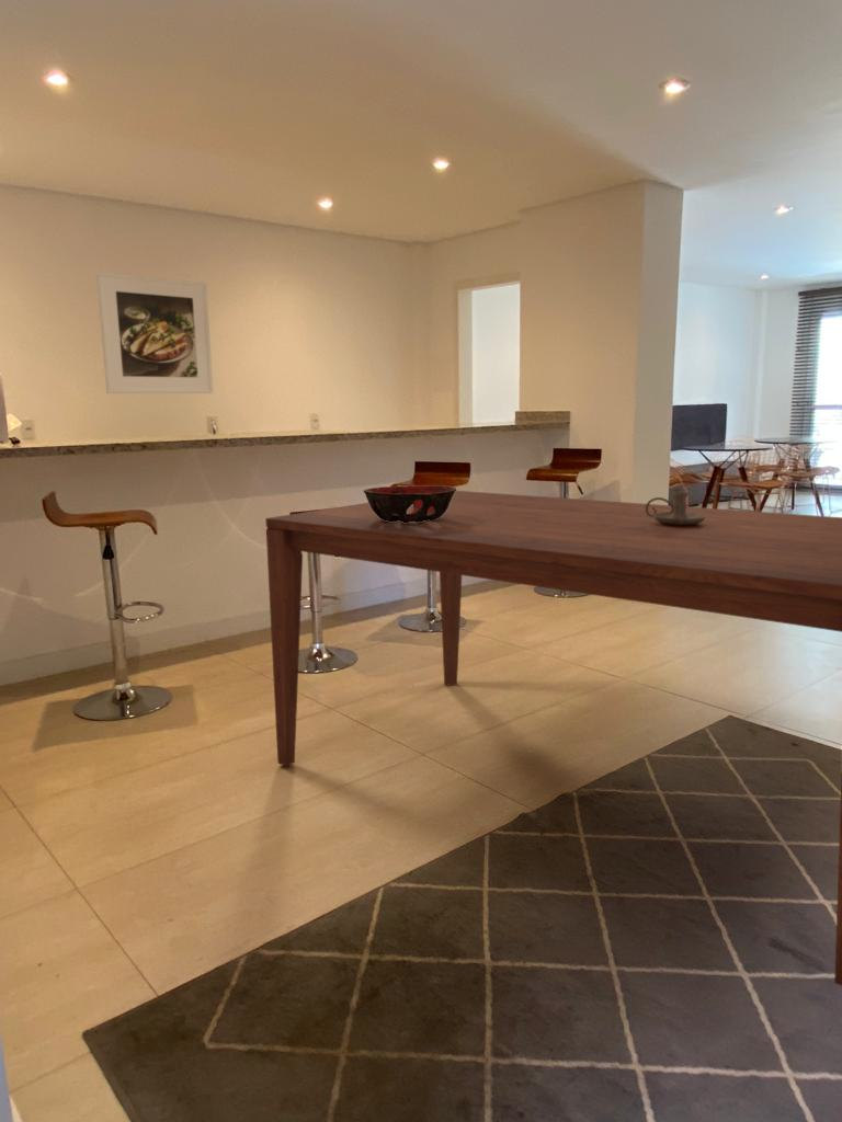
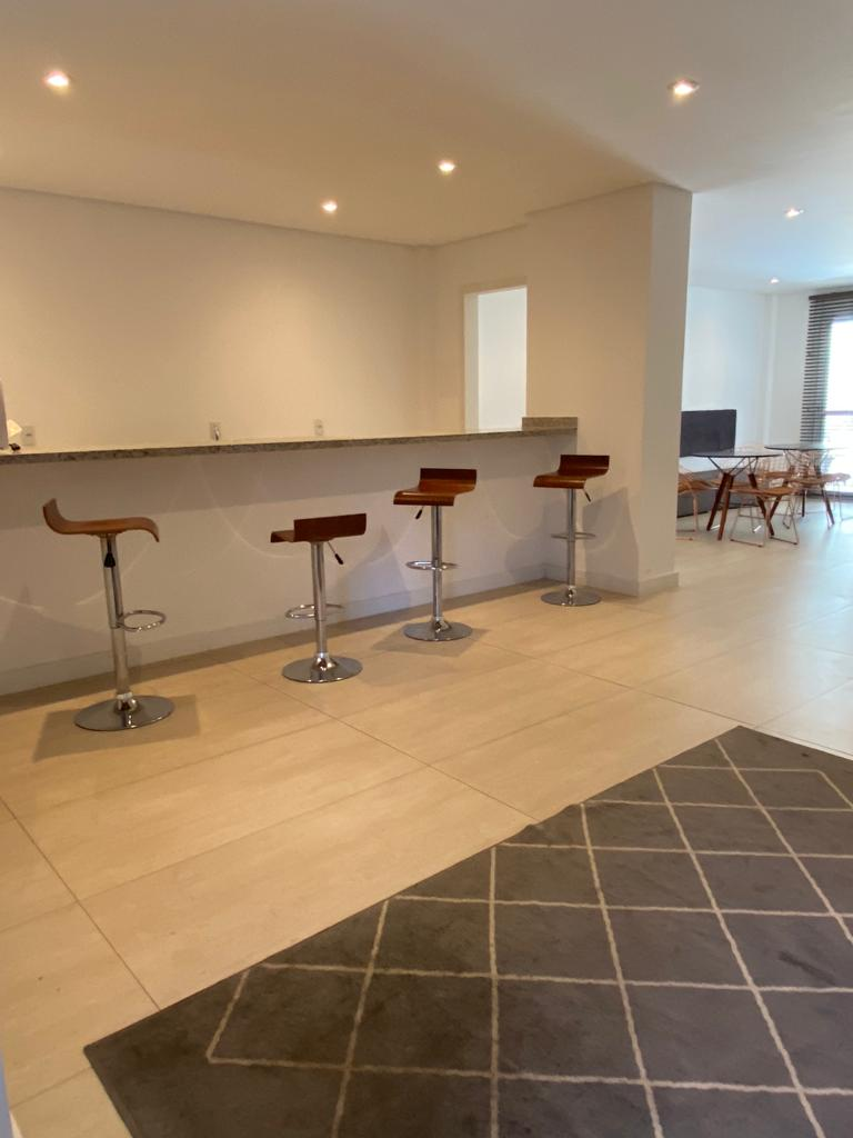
- candle holder (673, 506)
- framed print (158, 335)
- decorative bowl (410, 503)
- dining table (590, 594)
